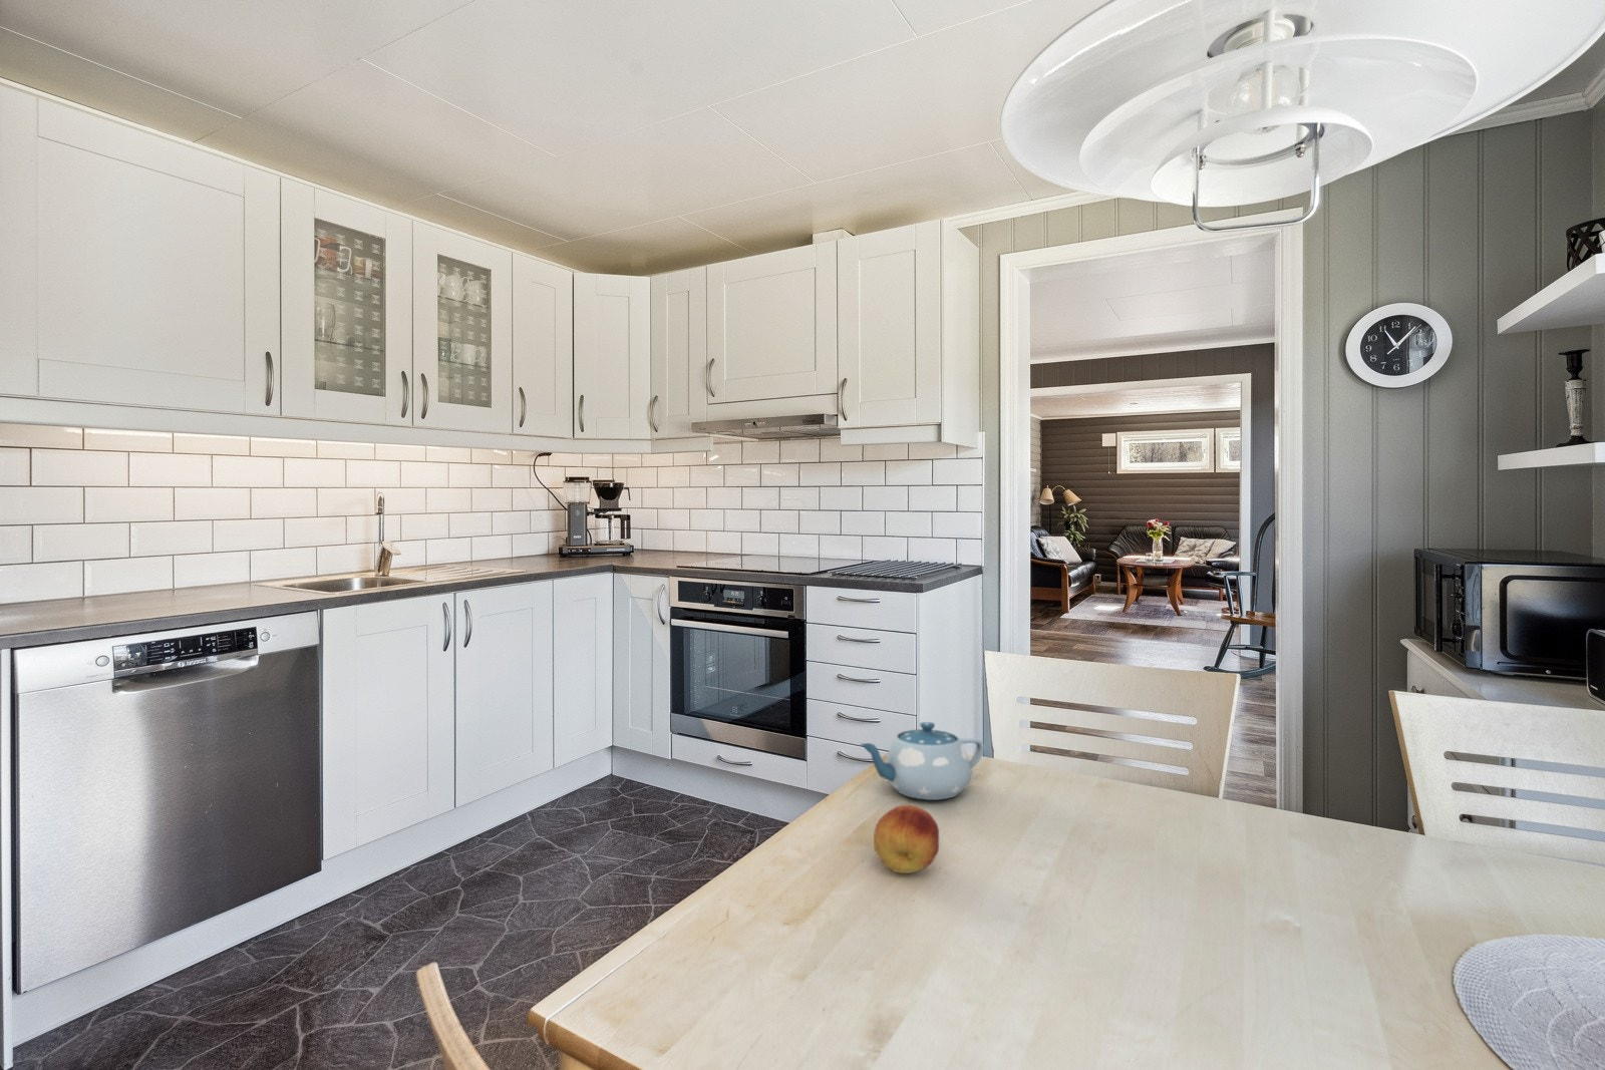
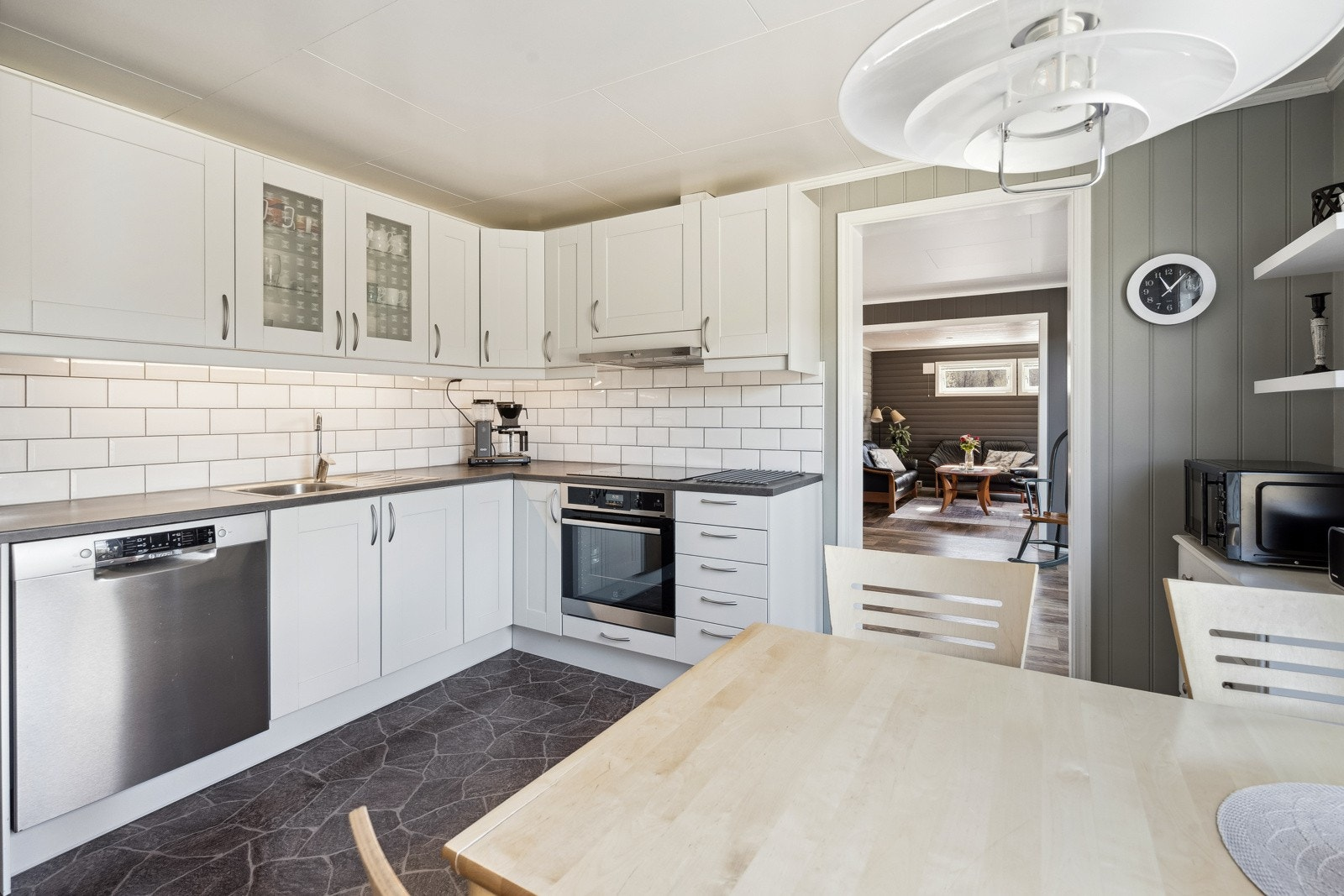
- fruit (906, 838)
- chinaware (923, 757)
